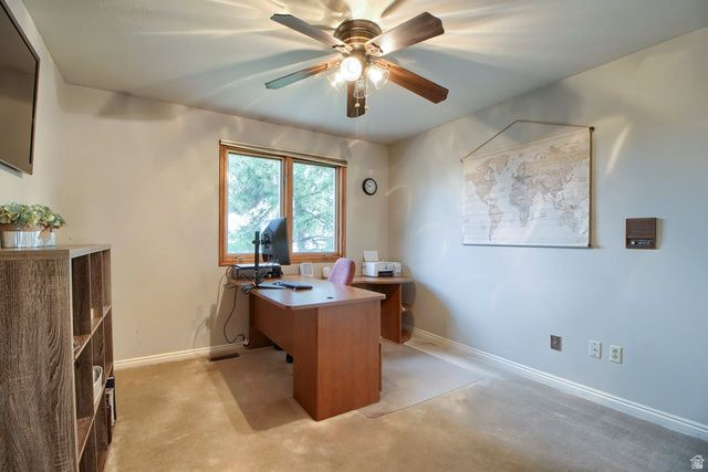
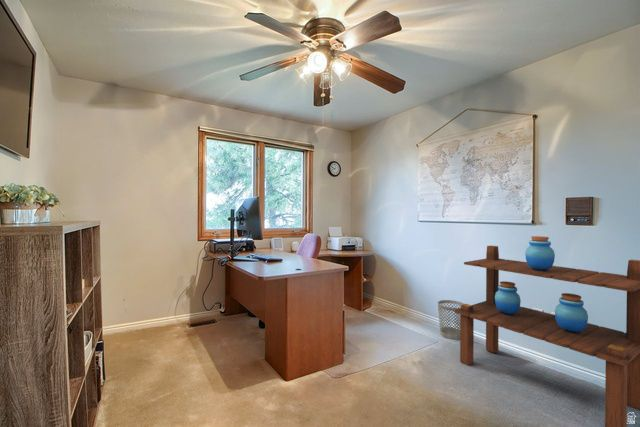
+ wastebasket (451, 319)
+ shelf unit (540, 311)
